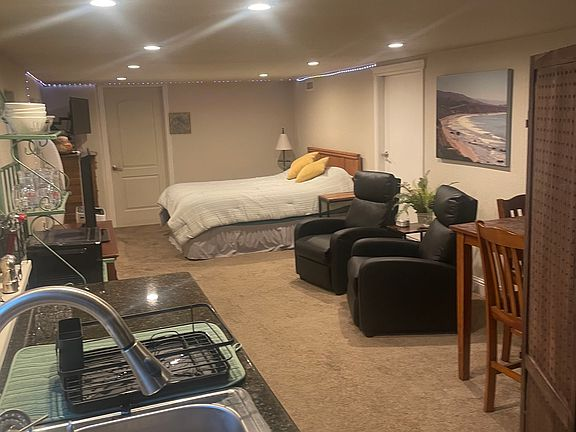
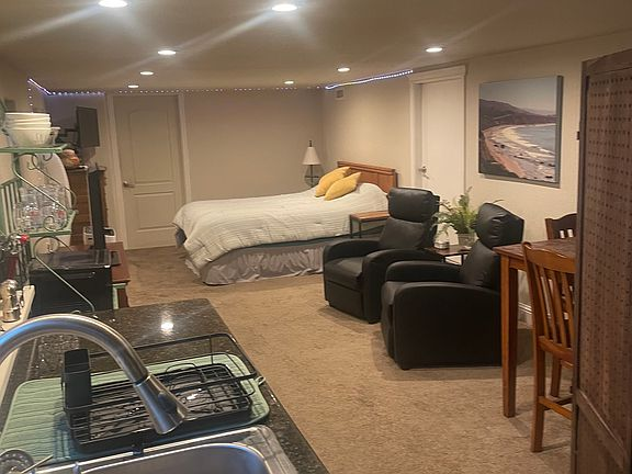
- wall art (179, 123)
